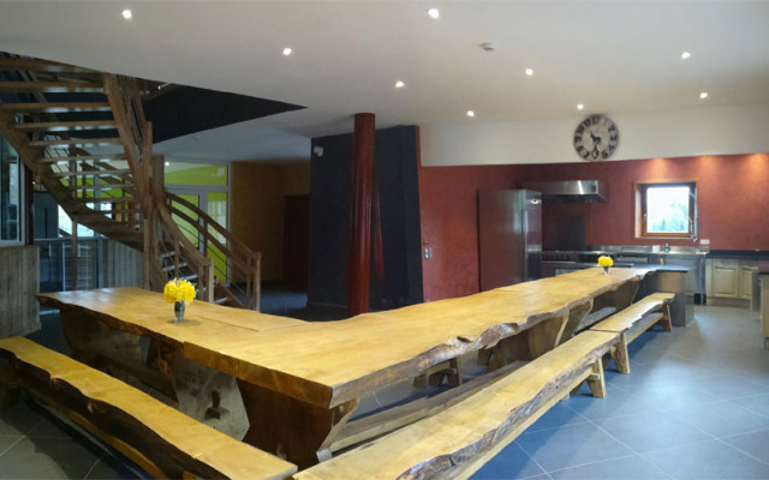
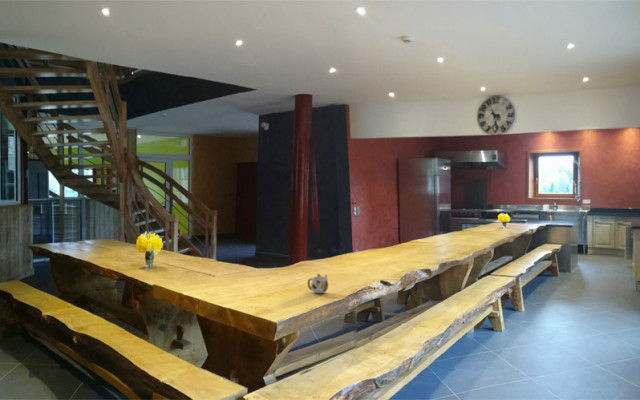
+ mug (317, 283)
